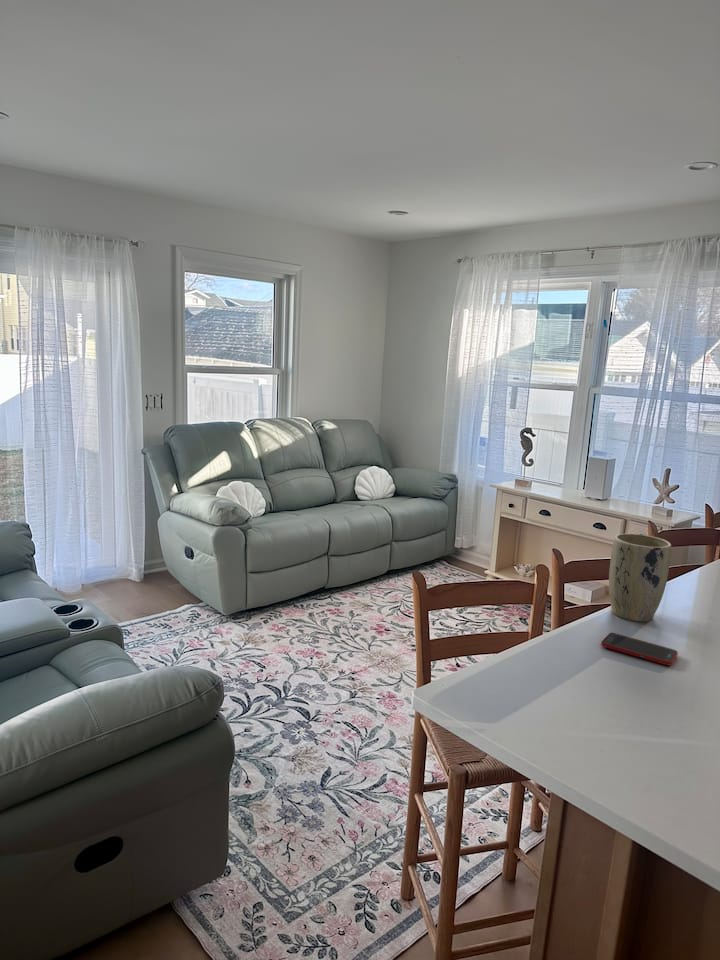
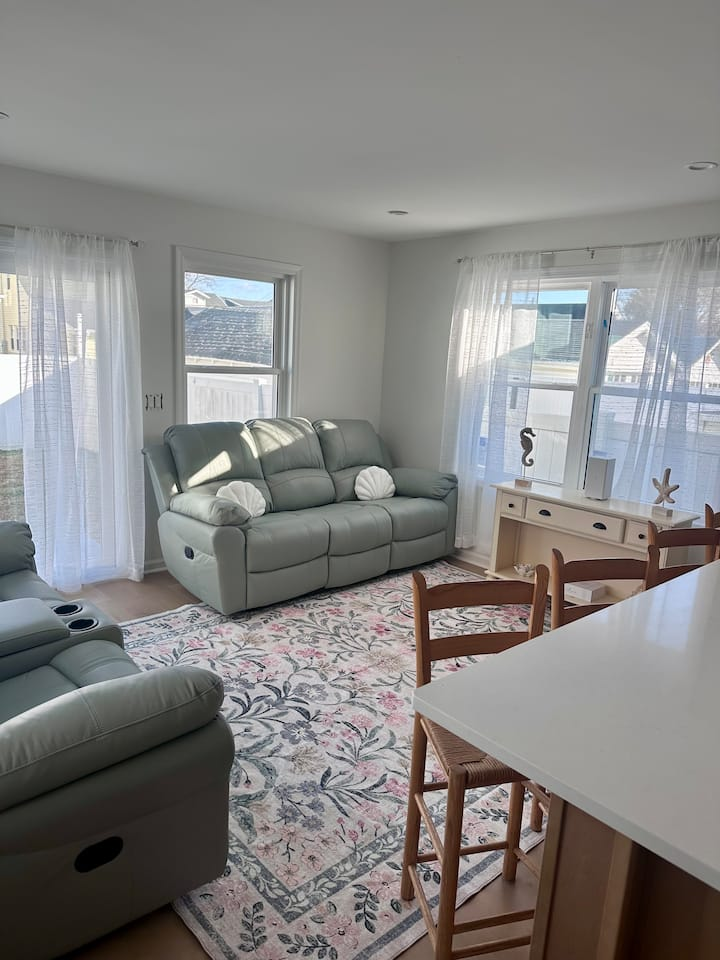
- cell phone (638, 648)
- plant pot (637, 578)
